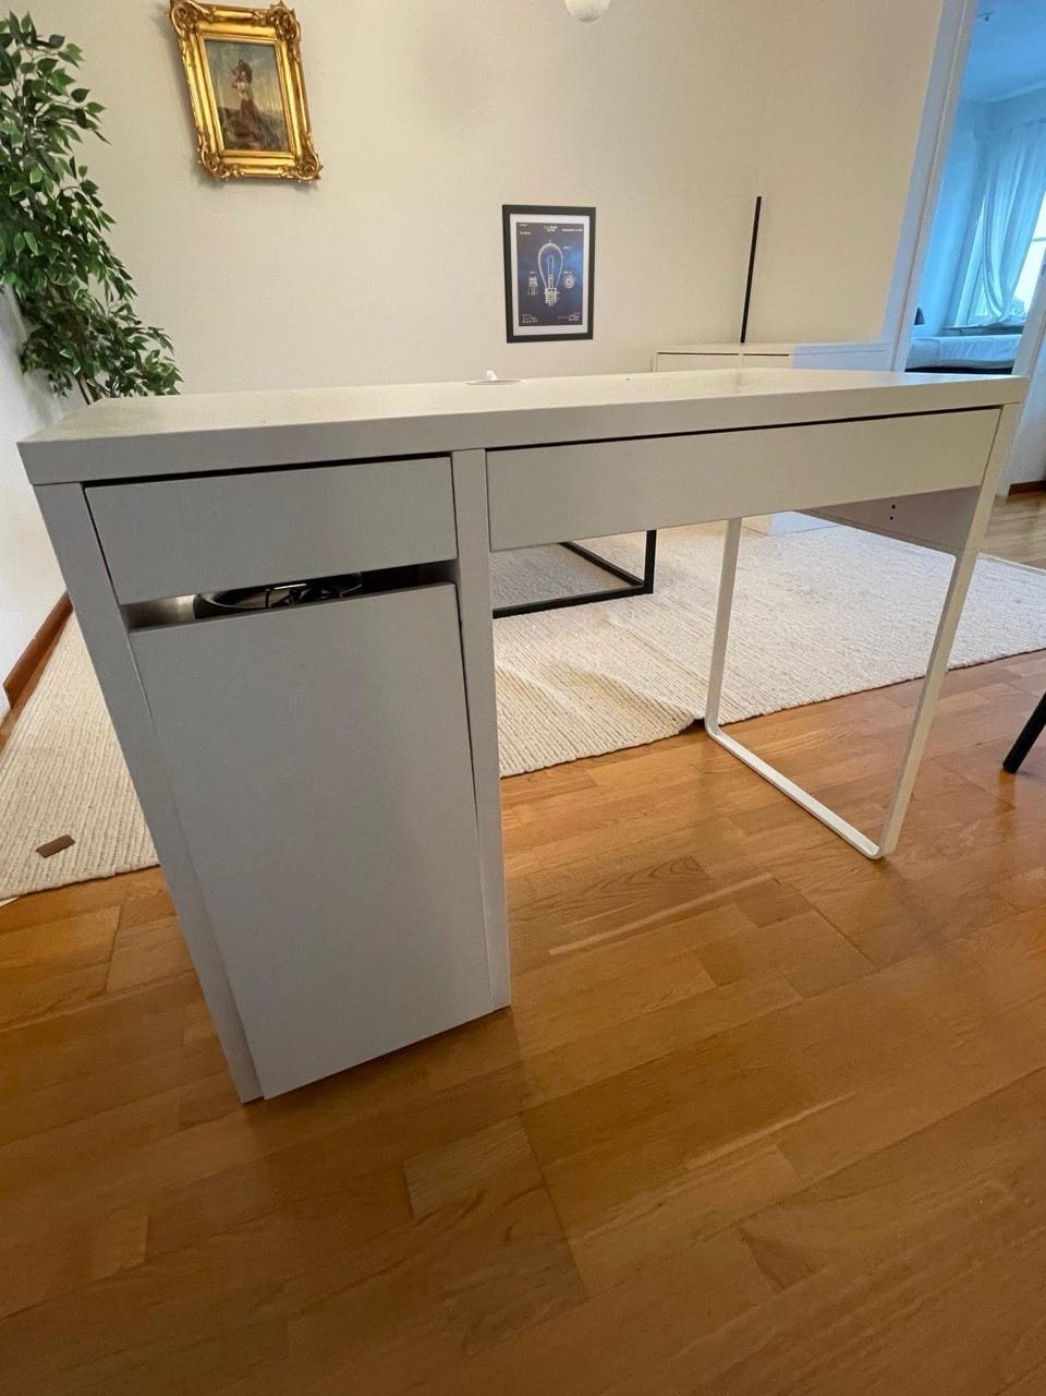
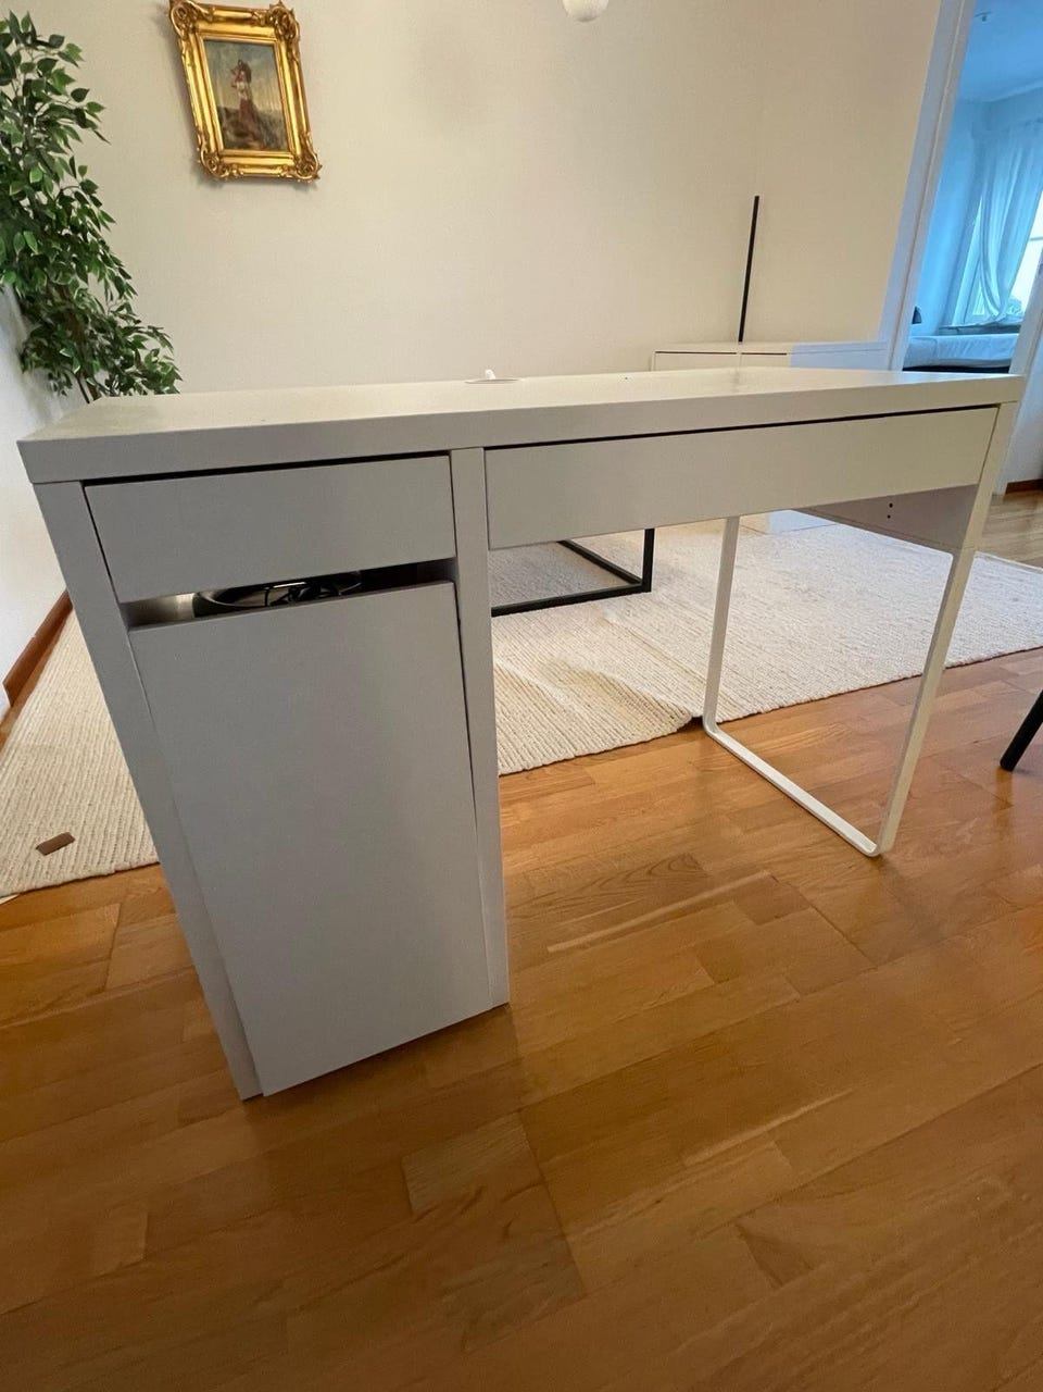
- wall art (550, 276)
